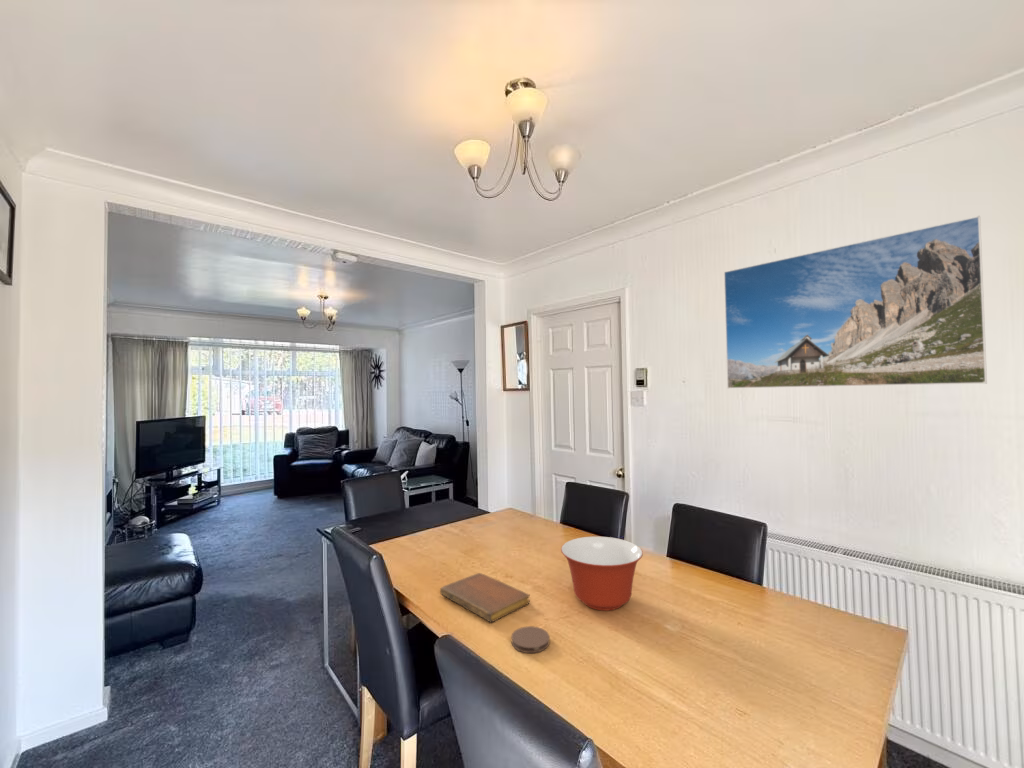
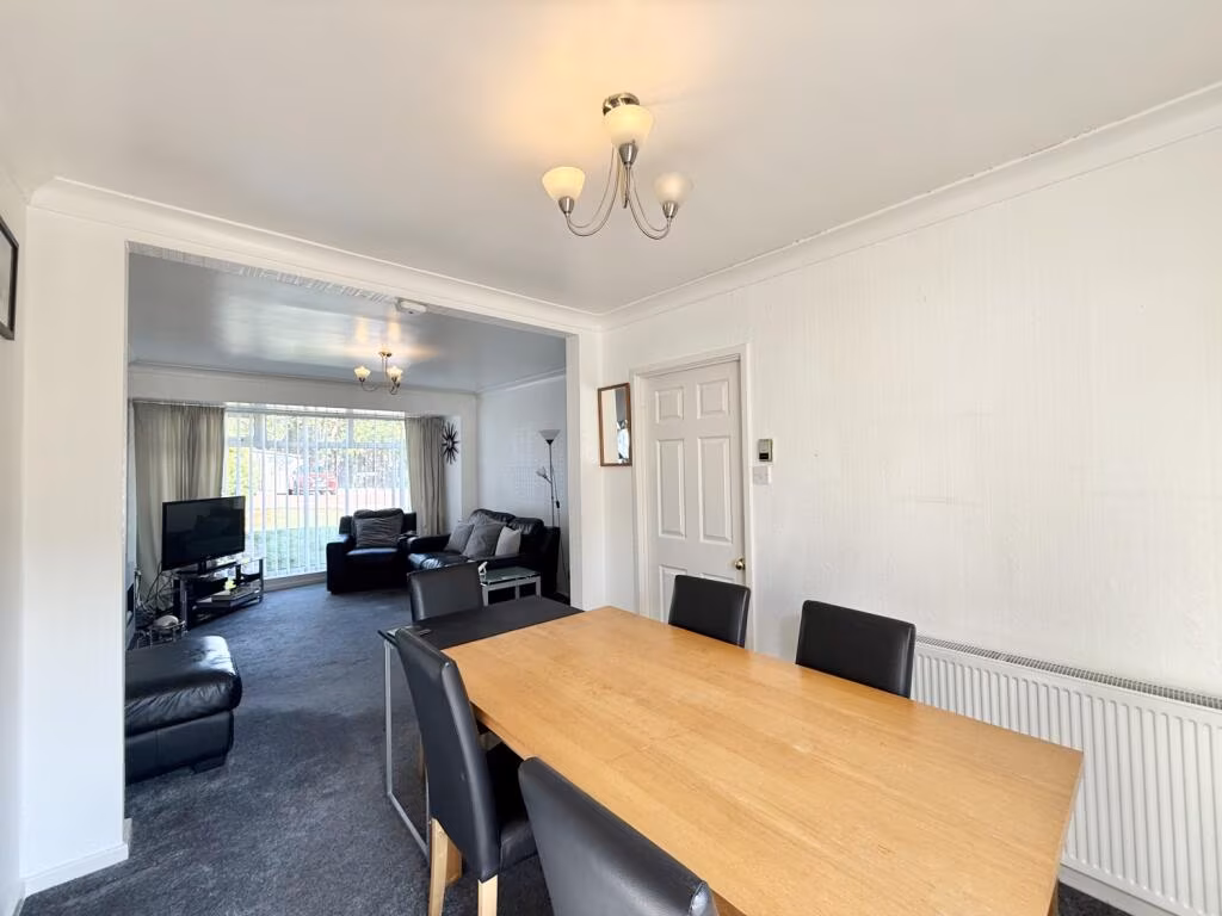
- mixing bowl (601, 575)
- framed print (832, 317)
- coaster (530, 639)
- notebook (484, 595)
